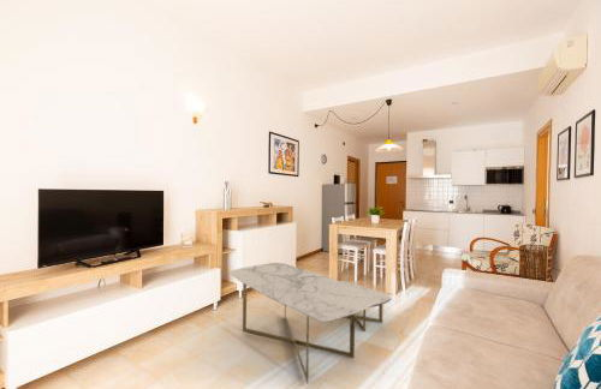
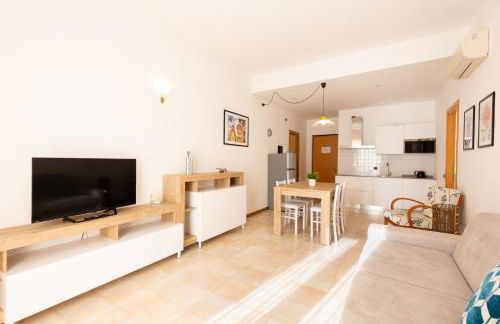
- coffee table (321, 304)
